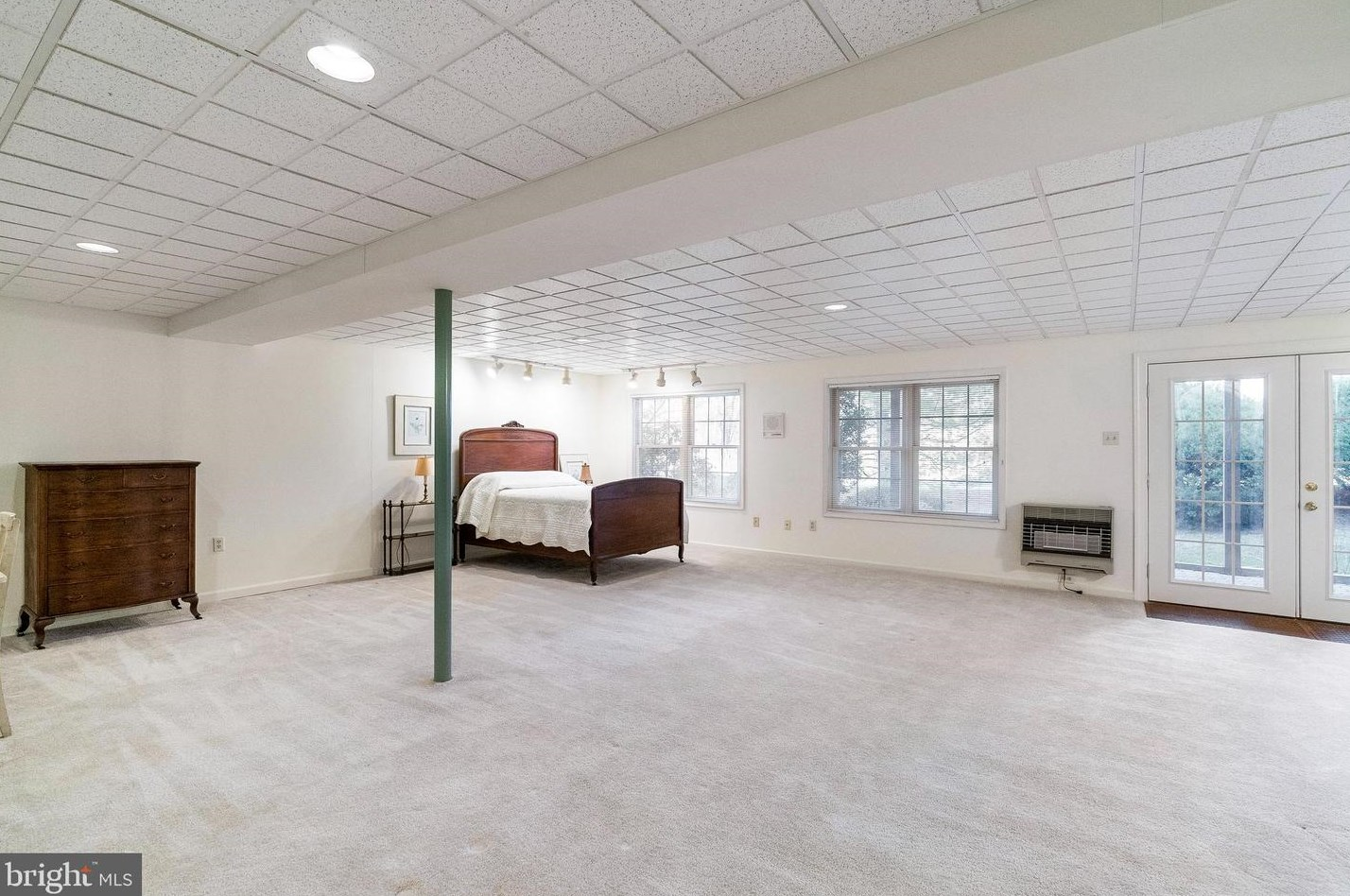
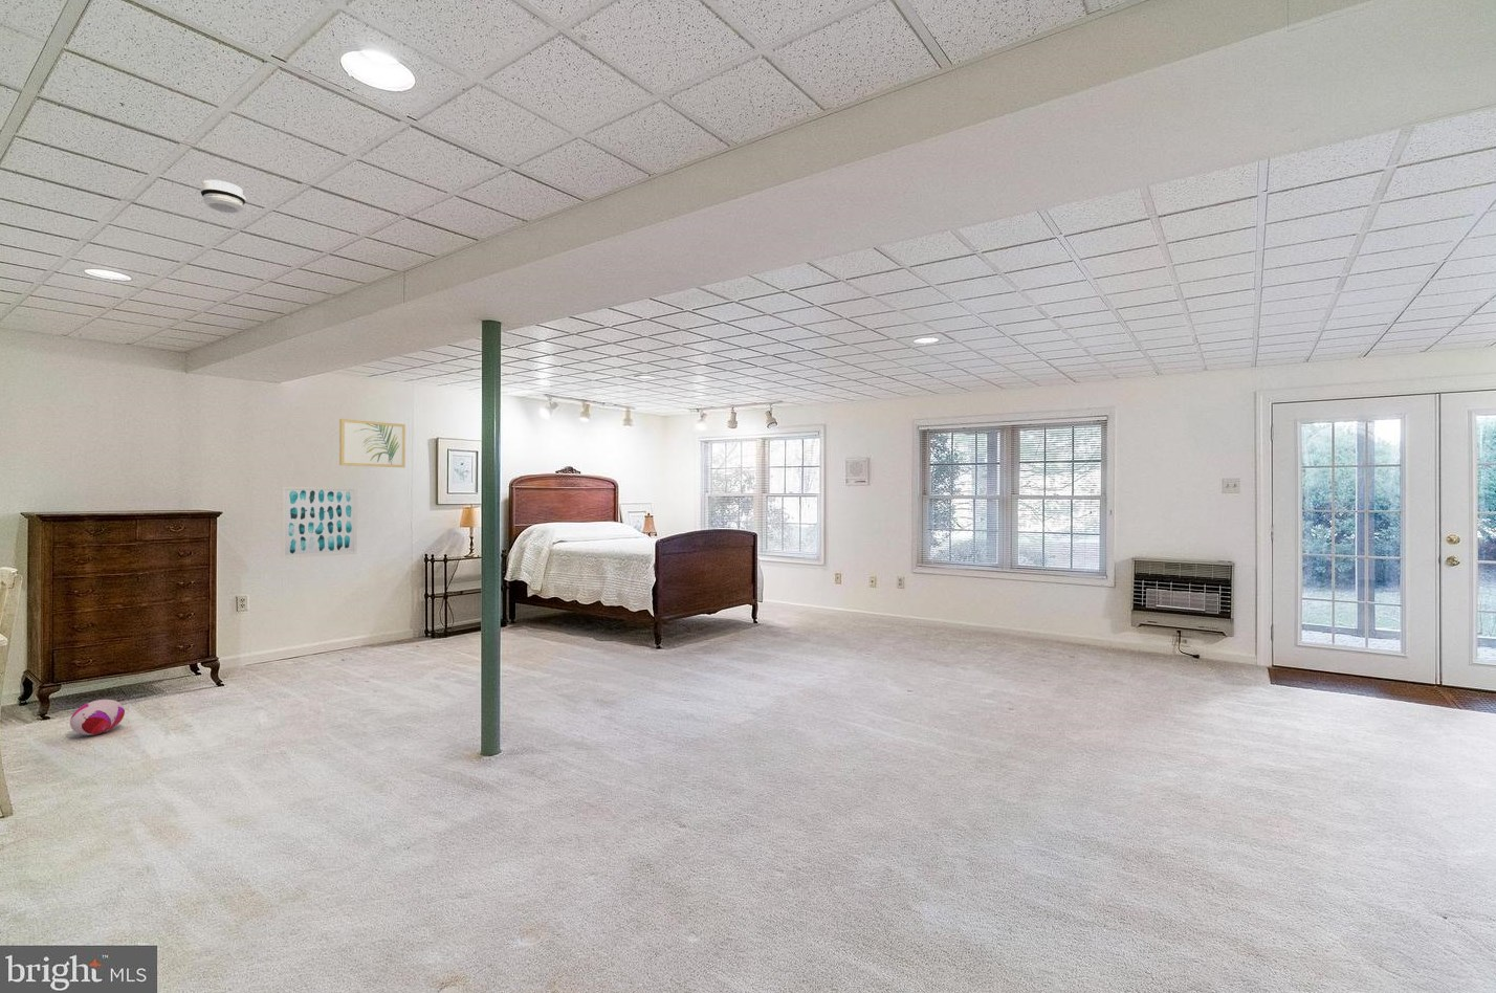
+ wall art (320, 521)
+ wall art (373, 444)
+ smoke detector (223, 197)
+ plush toy (98, 716)
